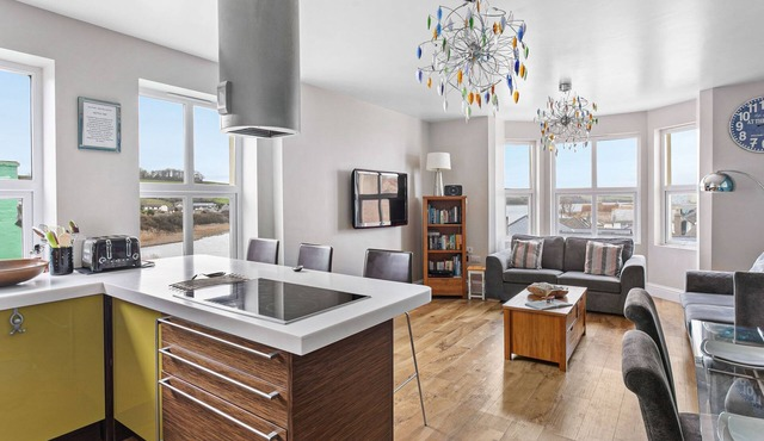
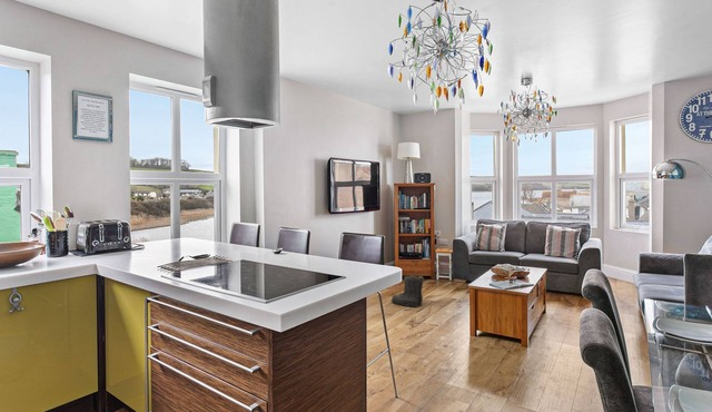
+ boots (407, 288)
